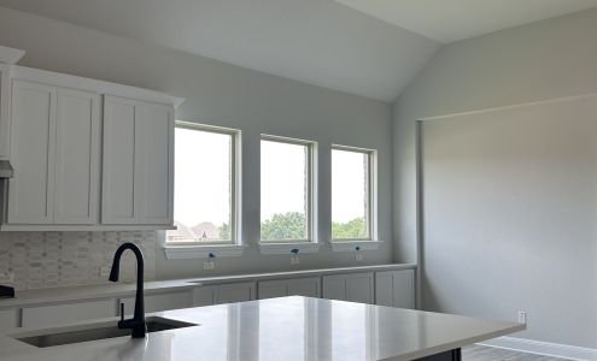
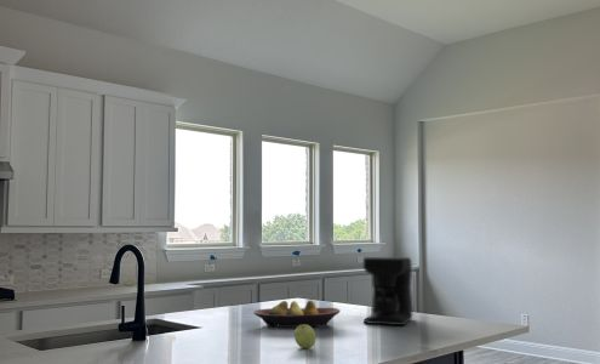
+ fruit bowl (297, 312)
+ coffee maker (387, 289)
+ apple (304, 336)
